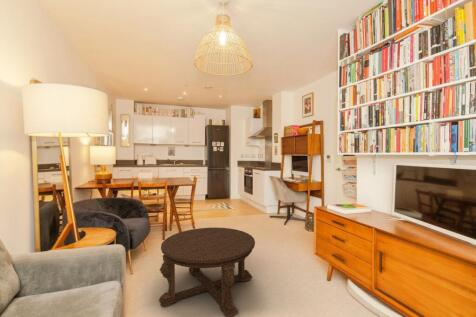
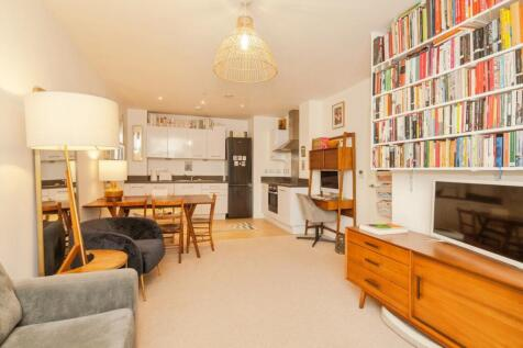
- coffee table (209, 265)
